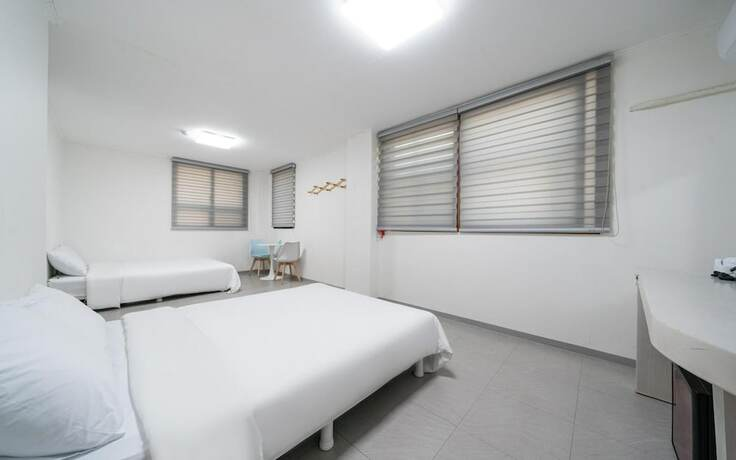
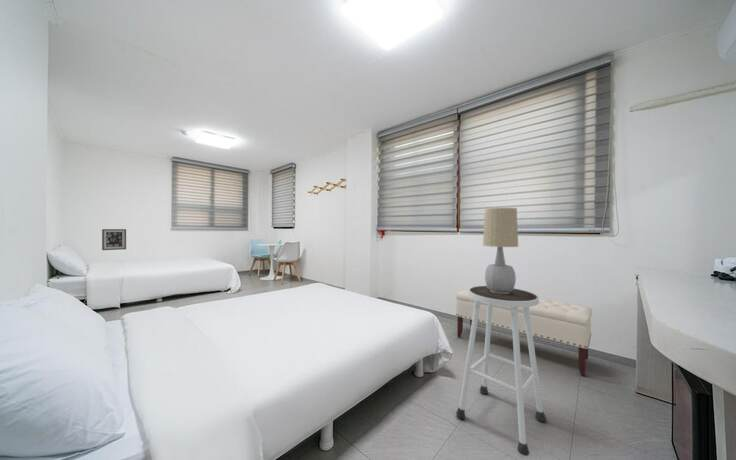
+ wall art (114, 239)
+ bench (518, 322)
+ stool (501, 357)
+ table lamp (500, 250)
